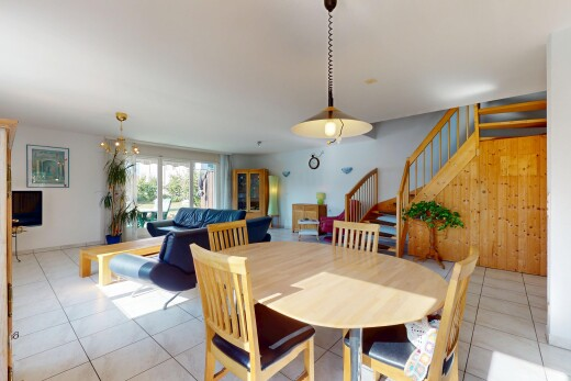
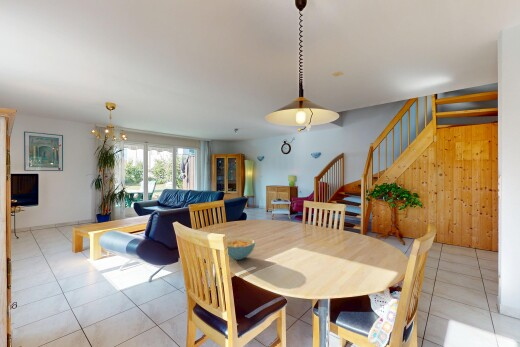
+ cereal bowl (238, 249)
